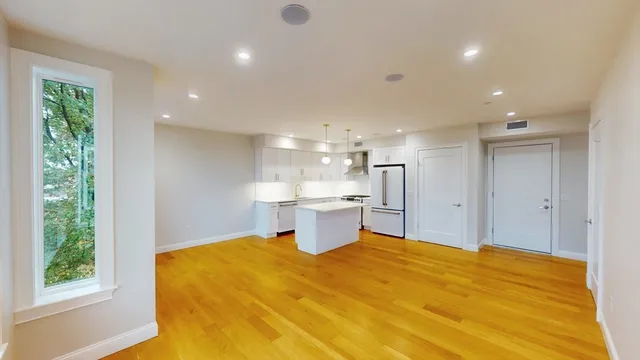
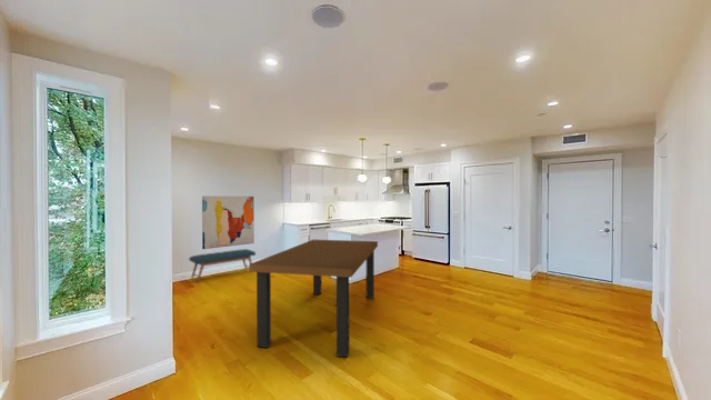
+ bench (223, 262)
+ wall art (229, 221)
+ dining table (320, 283)
